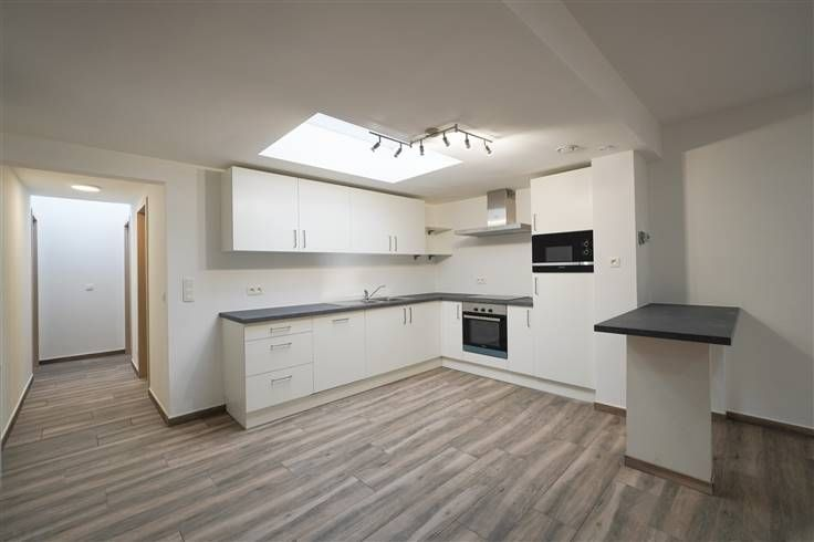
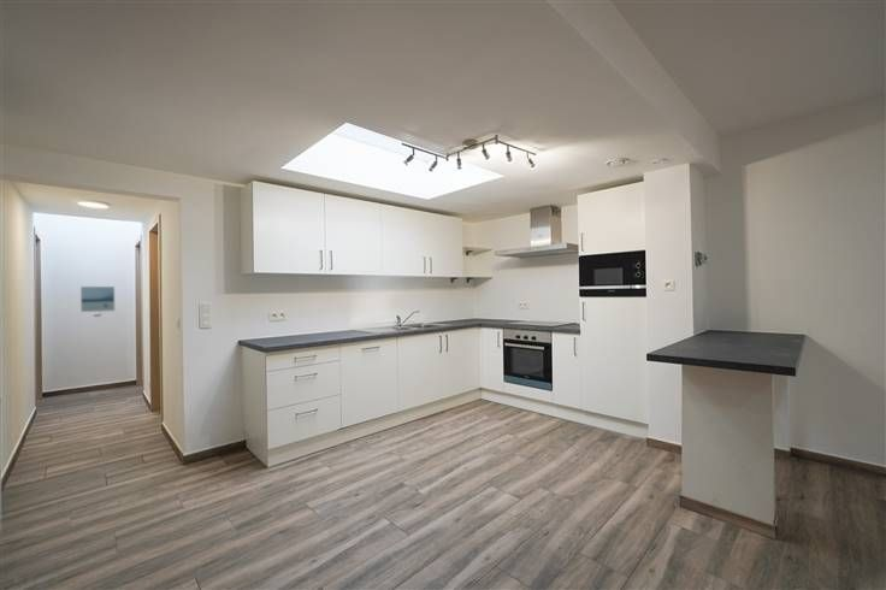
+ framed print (98, 299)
